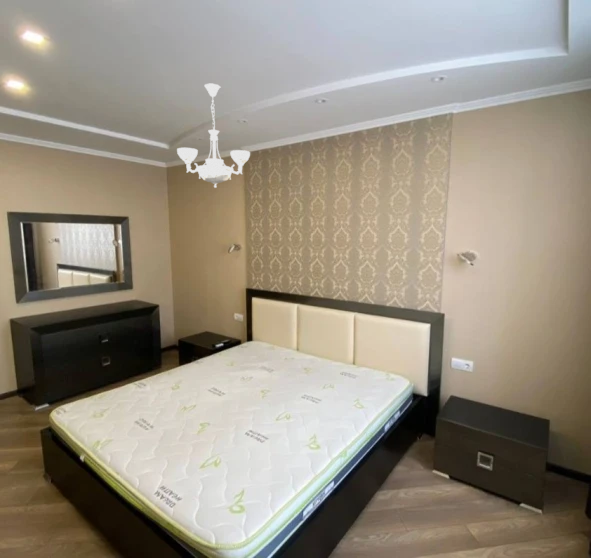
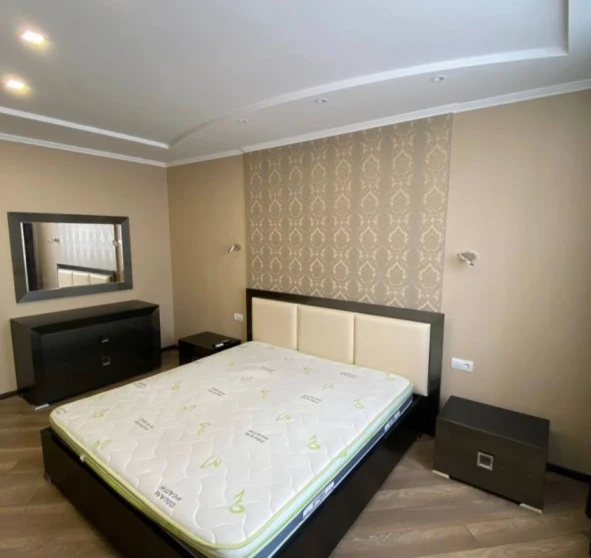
- chandelier (214, 140)
